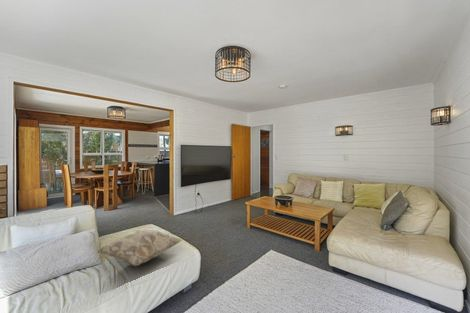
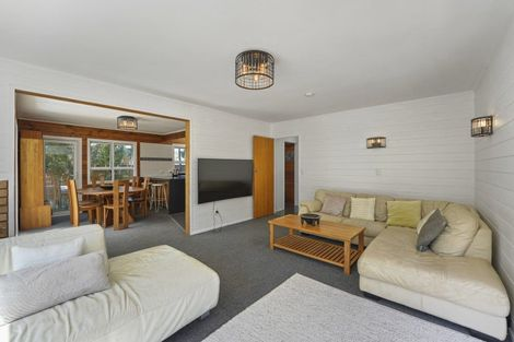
- decorative pillow (142, 244)
